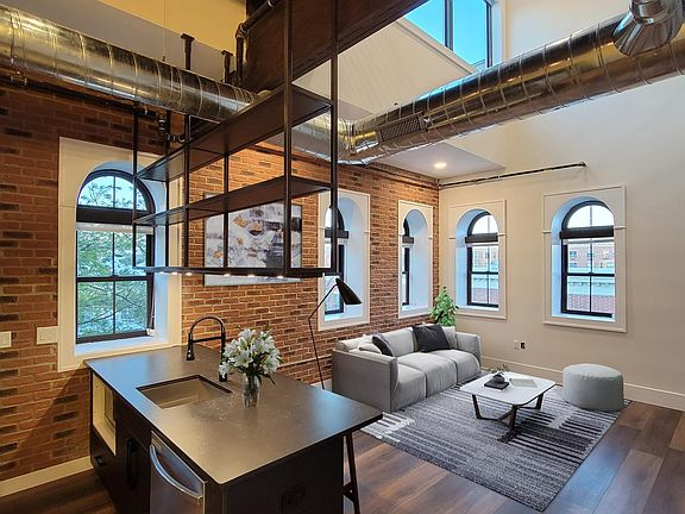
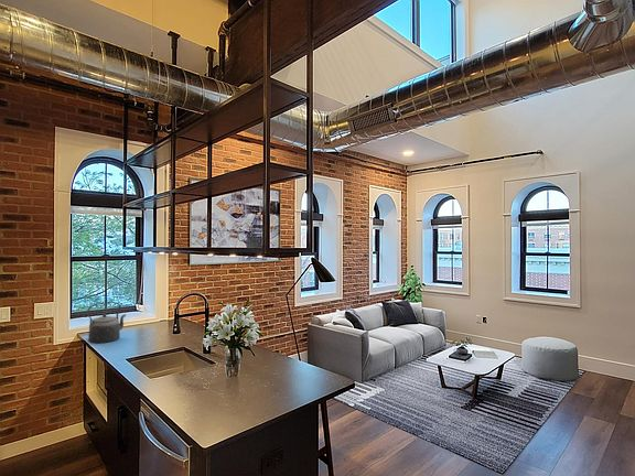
+ kettle (107, 320)
